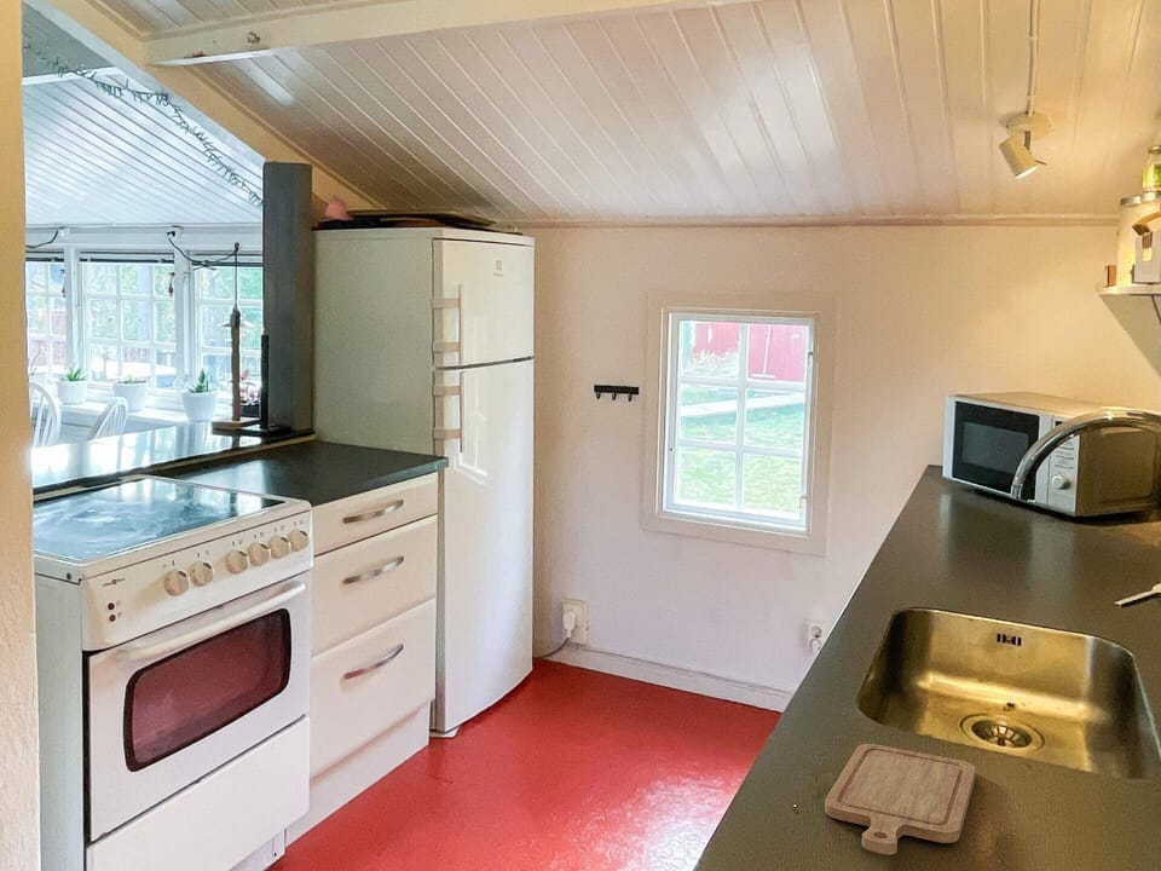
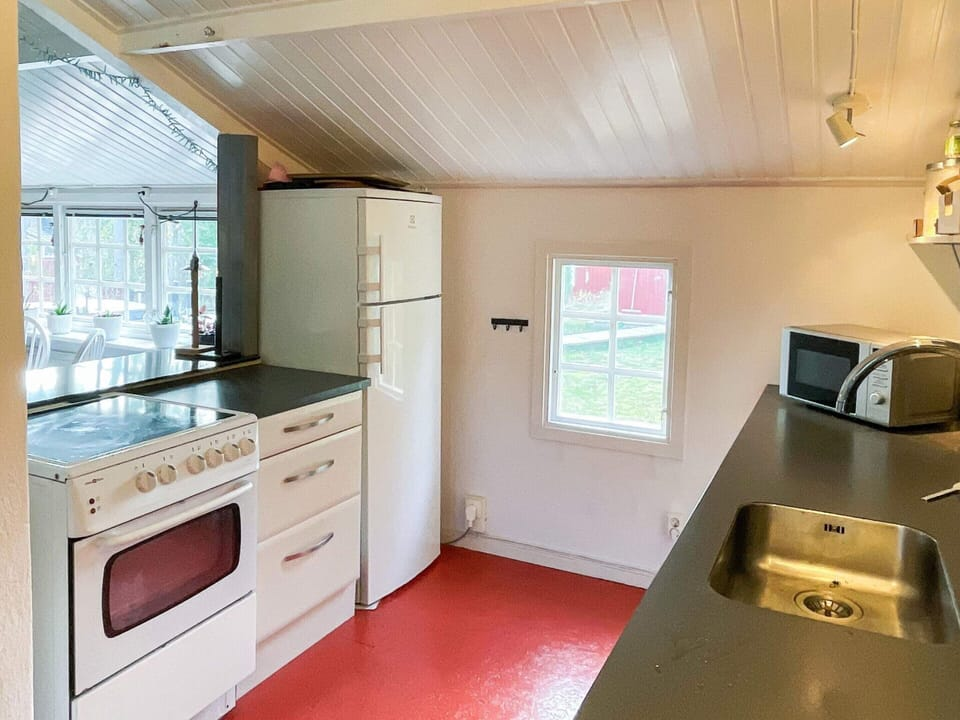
- chopping board (899, 797)
